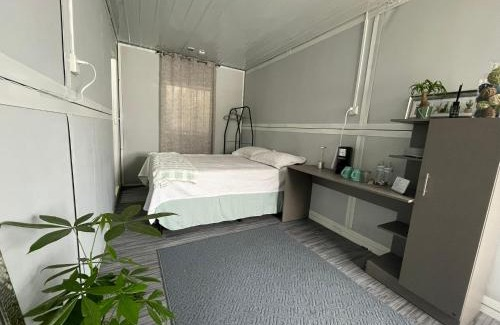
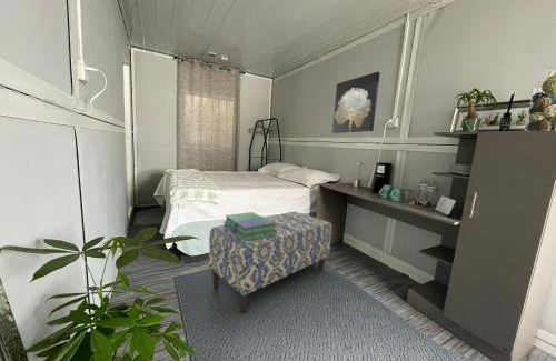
+ stack of books (249, 224)
+ bench (275, 251)
+ wall art (354, 106)
